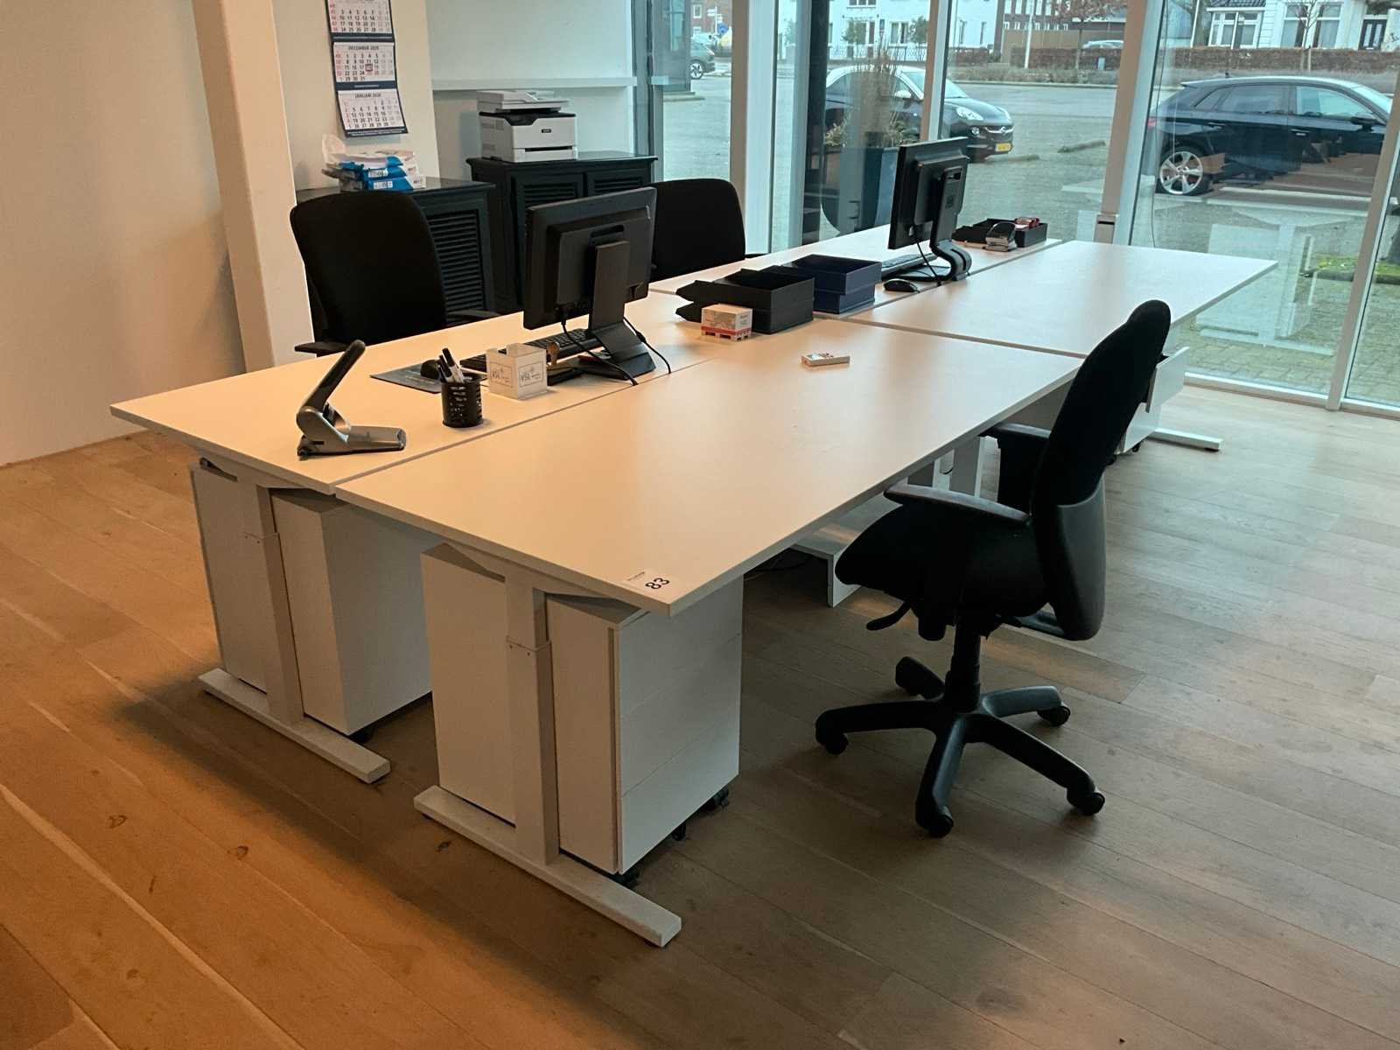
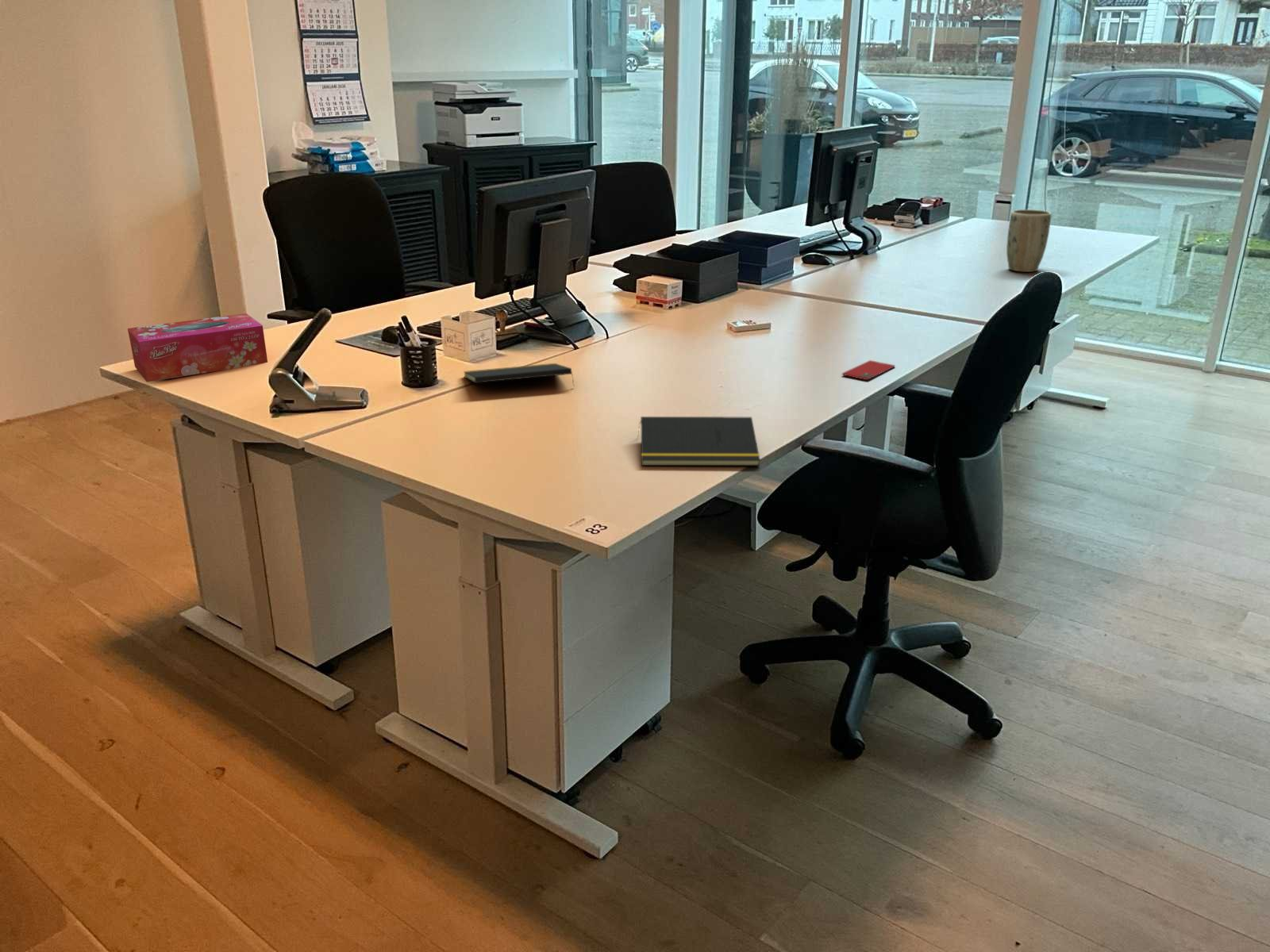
+ tissue box (198, 346)
+ notepad (516, 372)
+ plant pot (1027, 240)
+ notepad (698, 440)
+ smartphone (868, 370)
